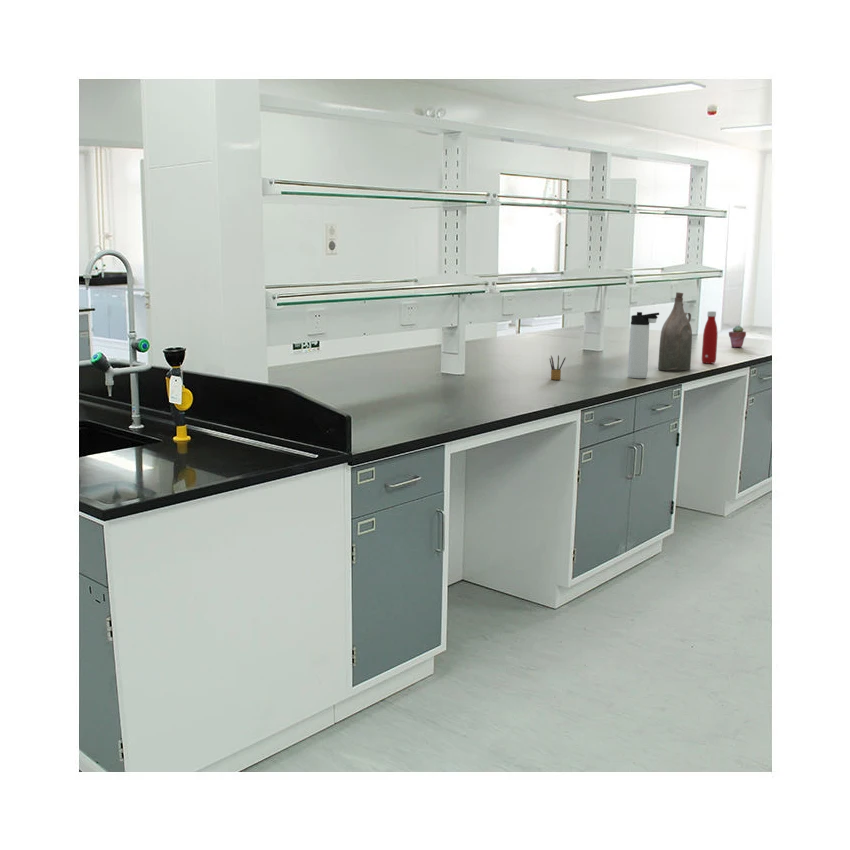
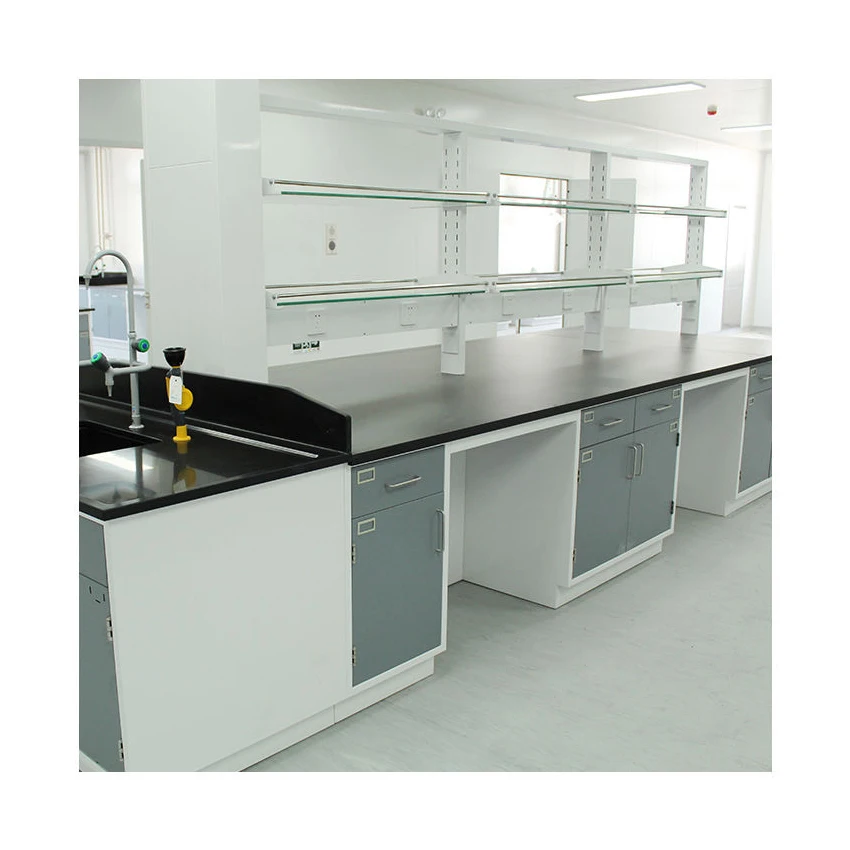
- potted succulent (737, 336)
- flask (676, 331)
- pencil box (557, 367)
- thermos bottle (643, 345)
- bottle (710, 337)
